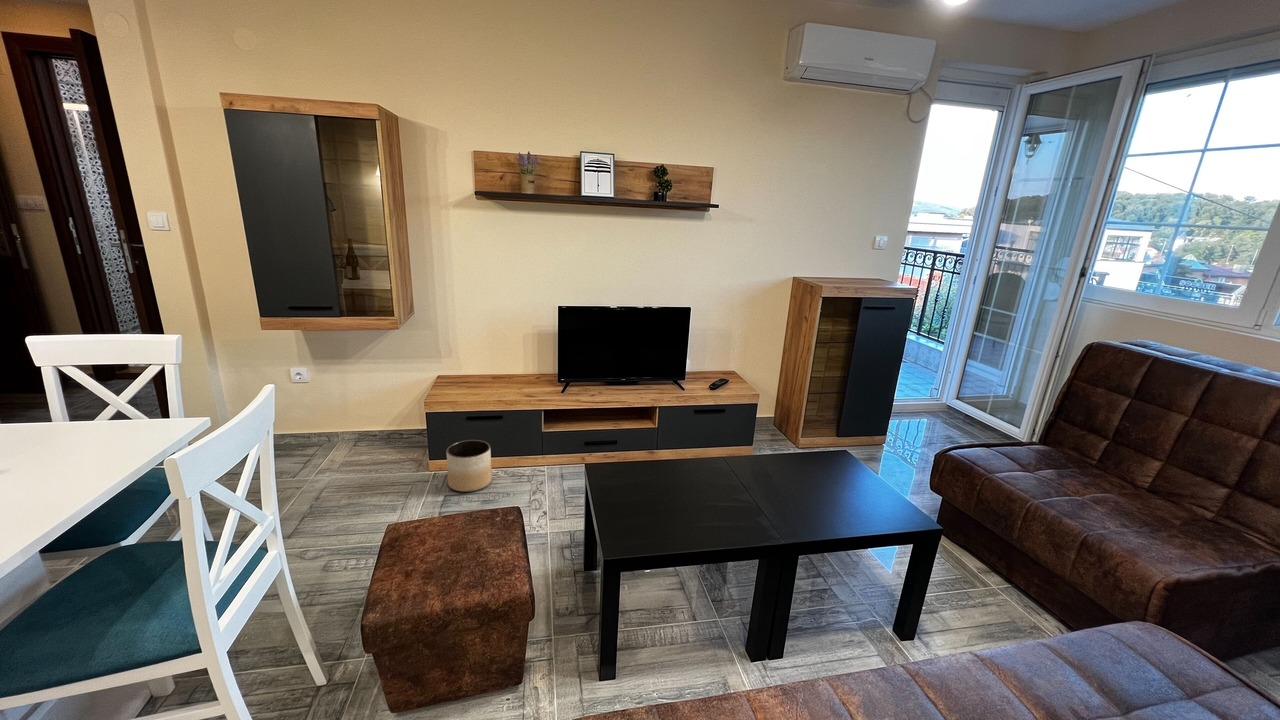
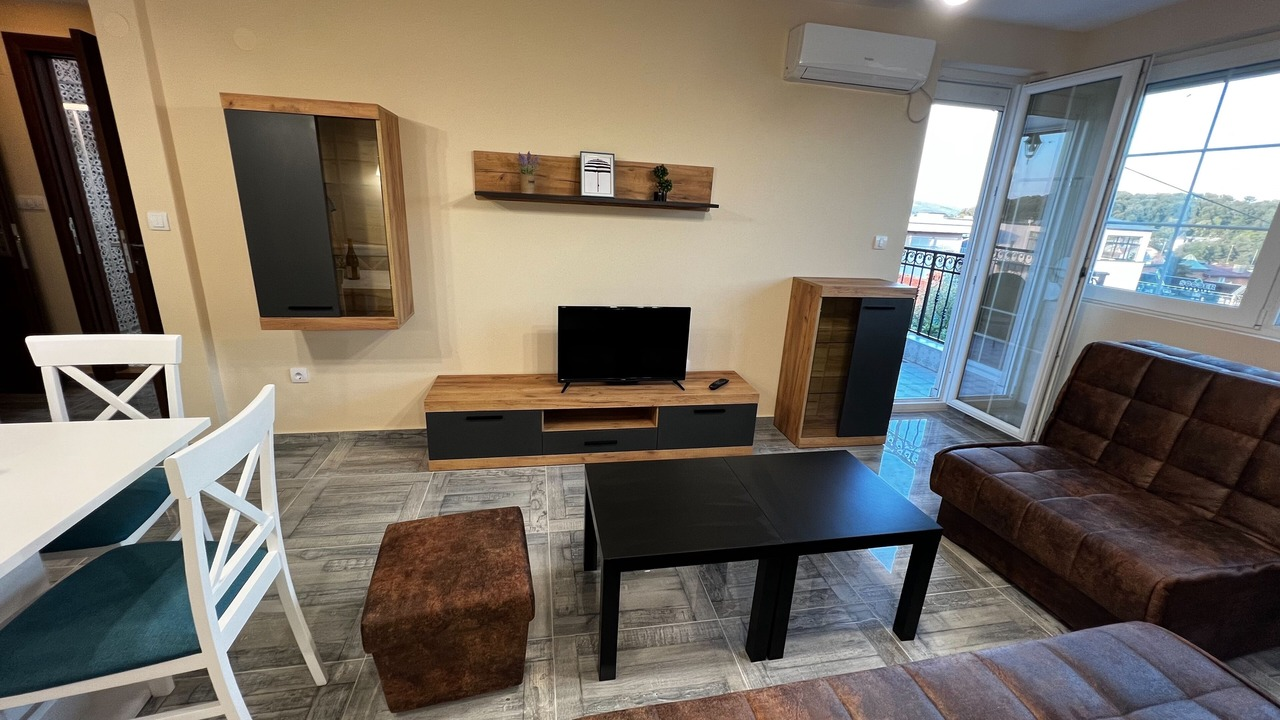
- planter (469, 465)
